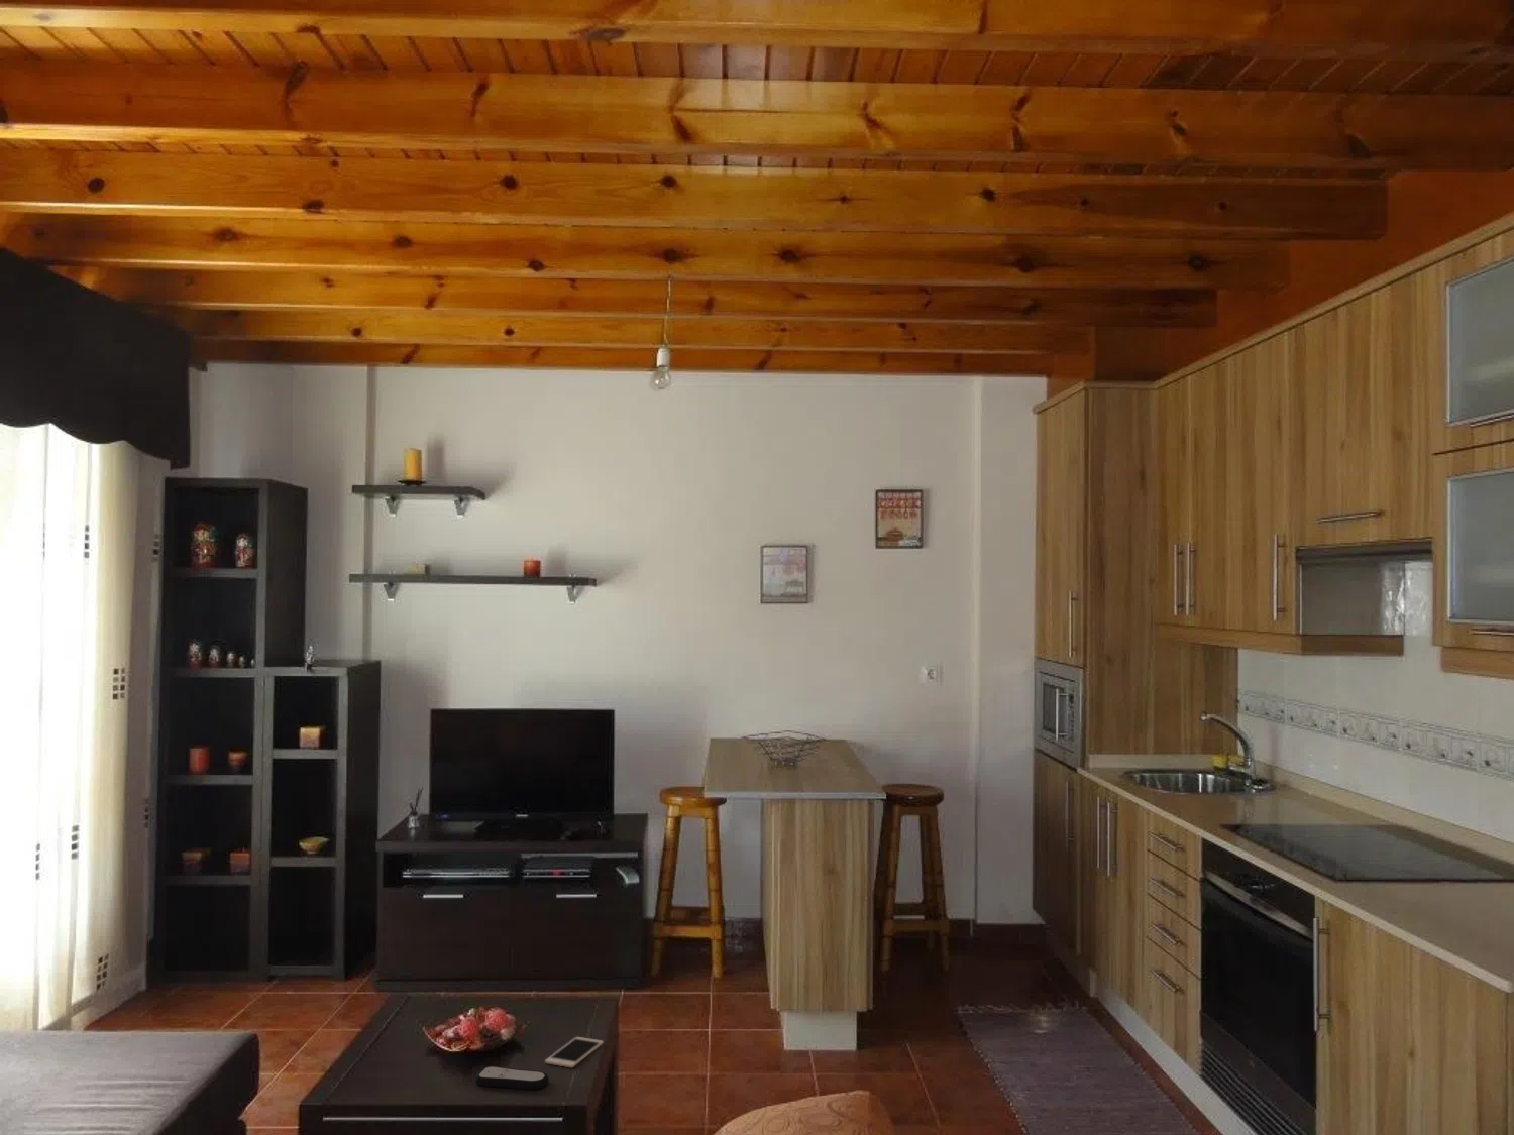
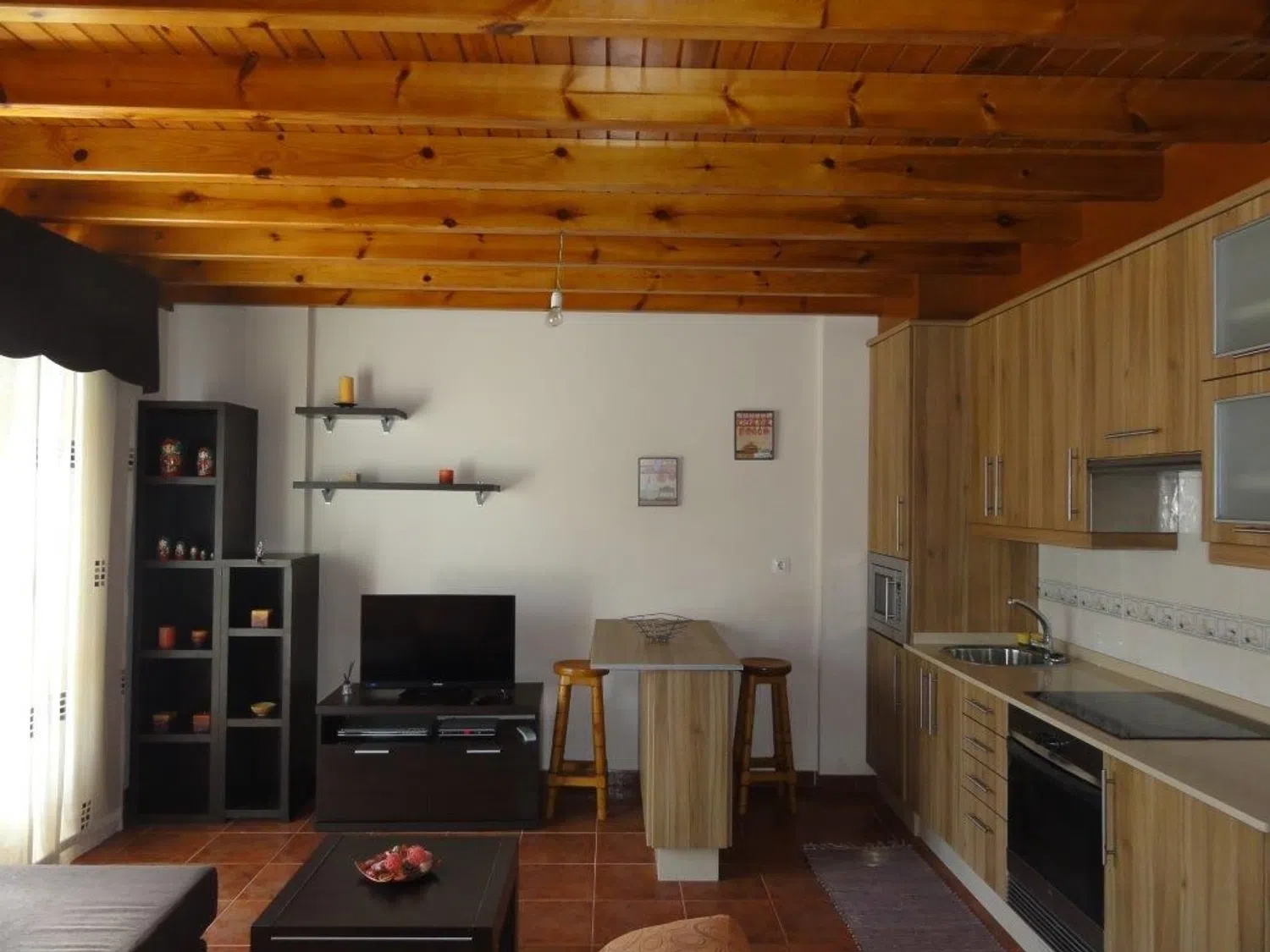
- cell phone (575, 1052)
- remote control (511, 1078)
